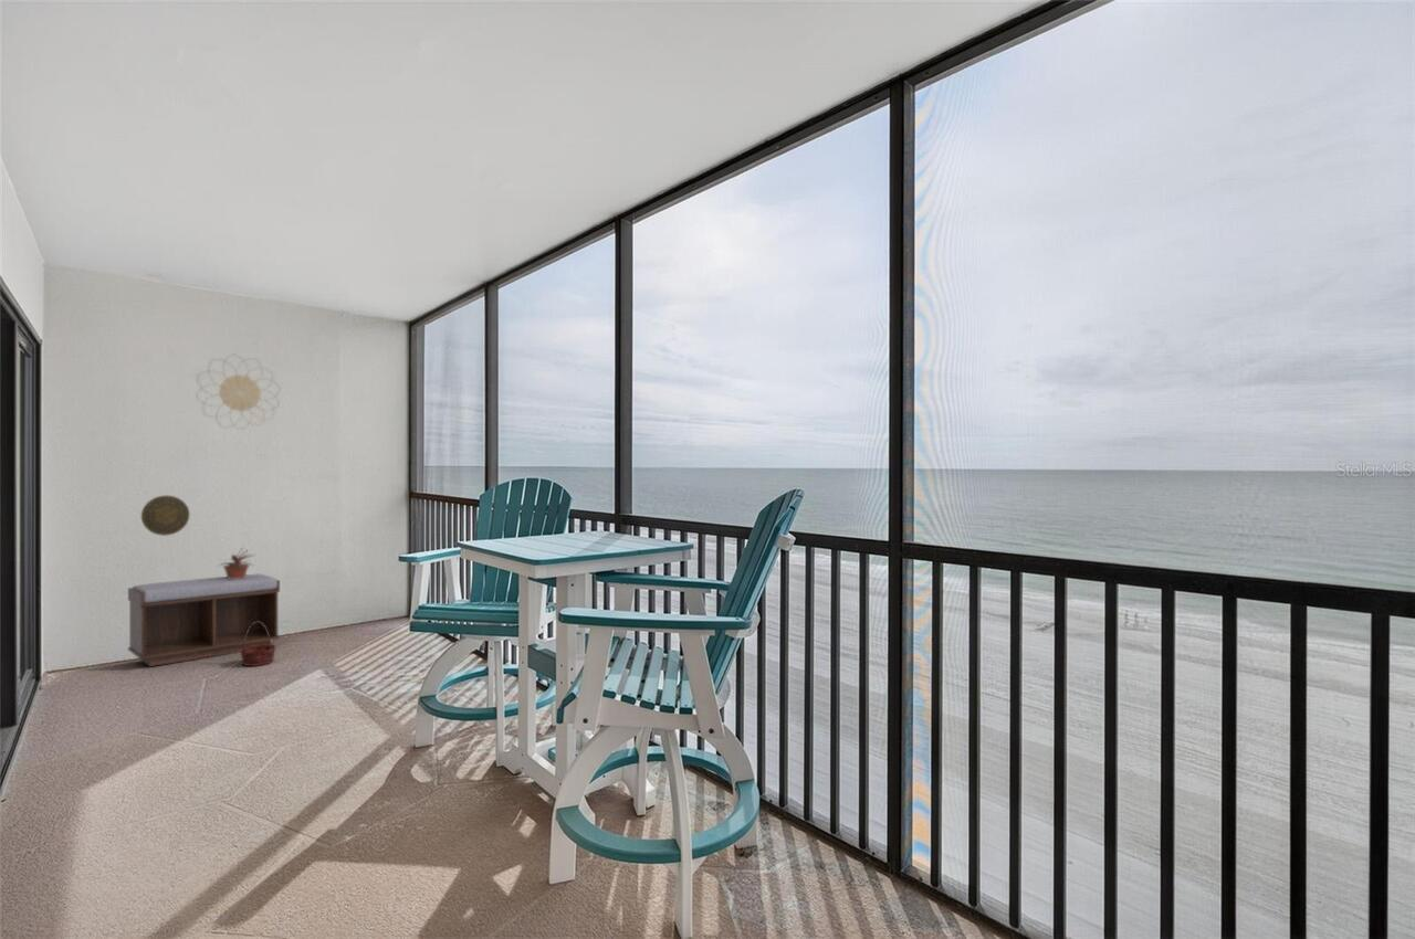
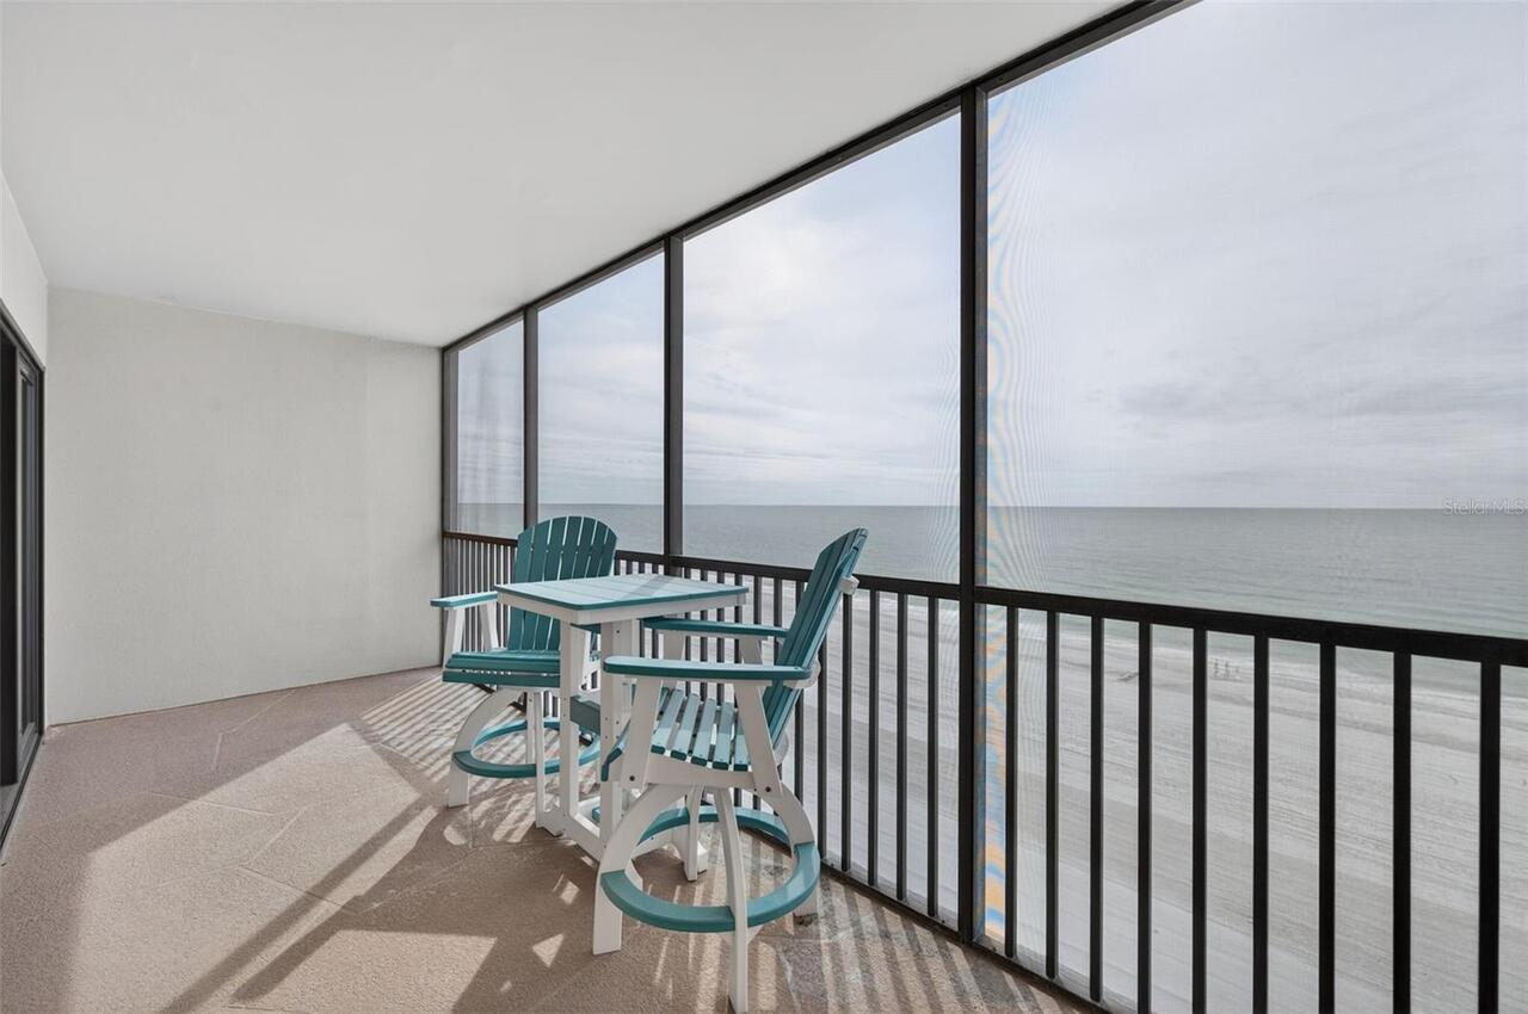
- potted plant (237, 561)
- bench (206, 615)
- decorative plate (166, 515)
- decorative wall piece (239, 391)
- basket (258, 645)
